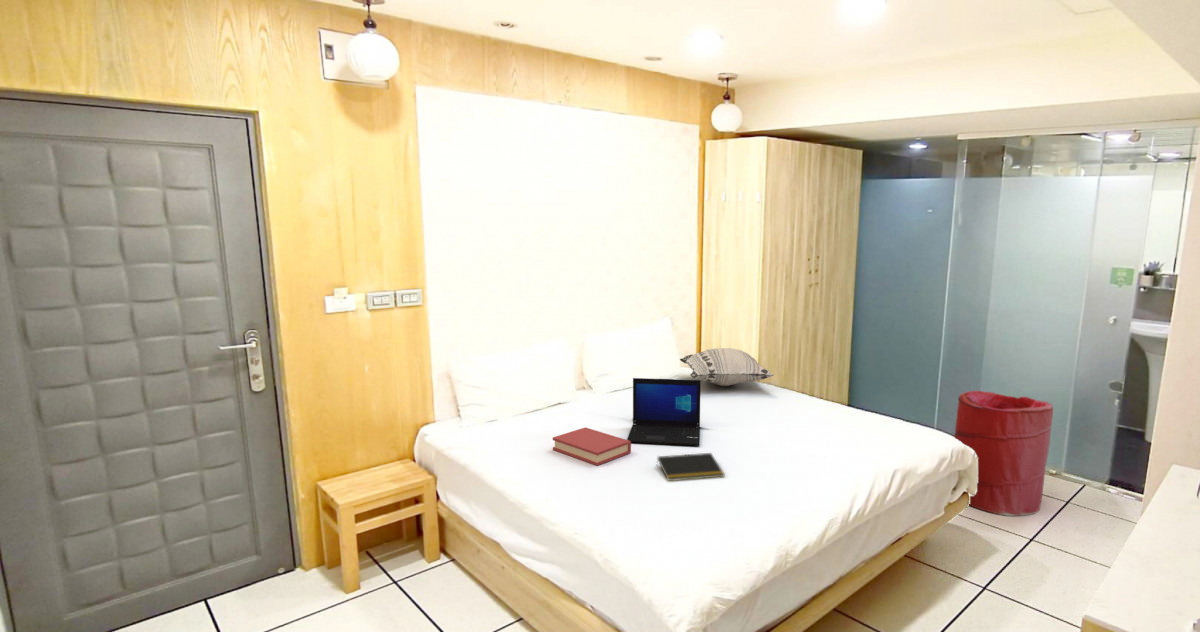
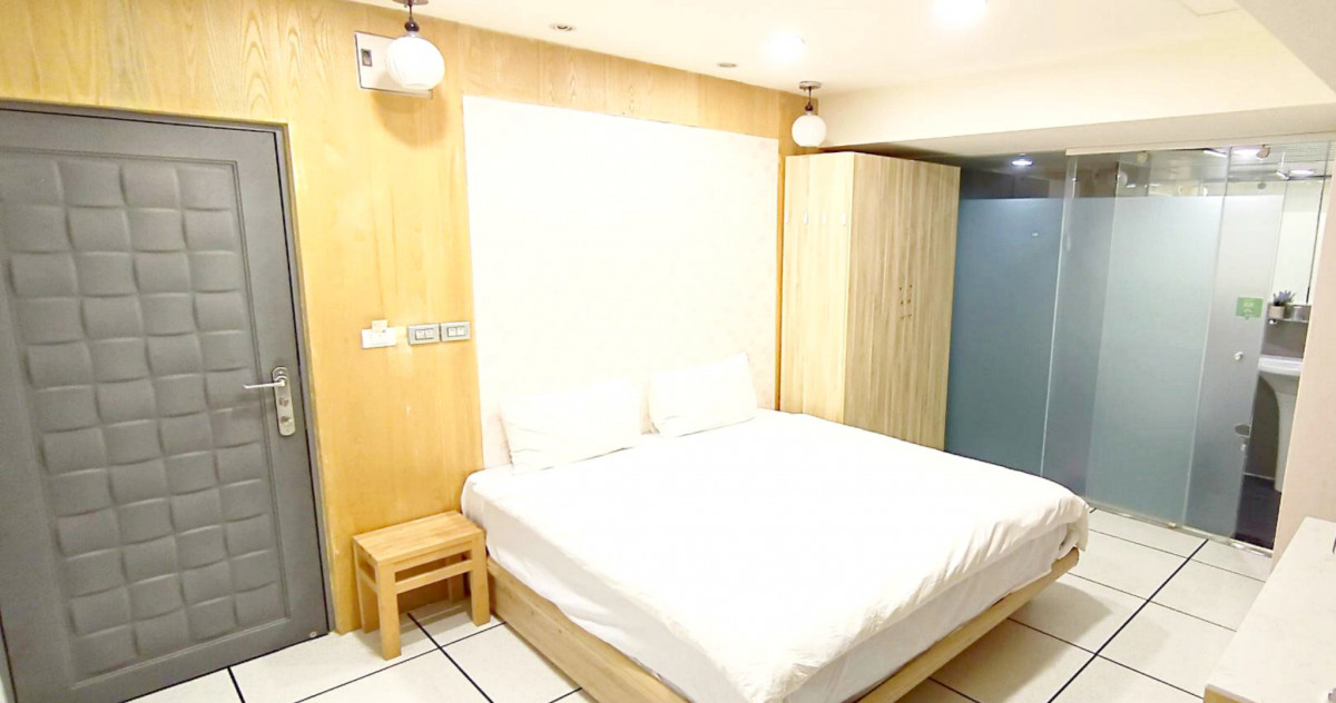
- notepad (690, 466)
- laundry hamper (1000, 448)
- hardback book (591, 445)
- decorative pillow (723, 366)
- laptop (664, 410)
